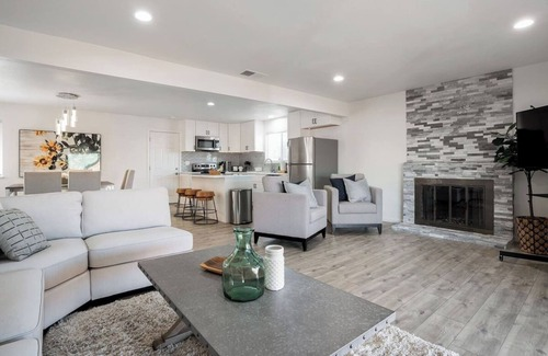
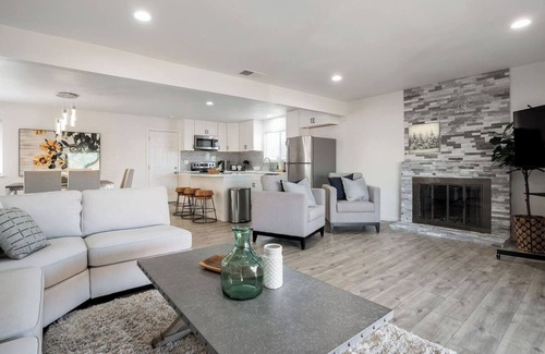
+ wall art (423, 138)
